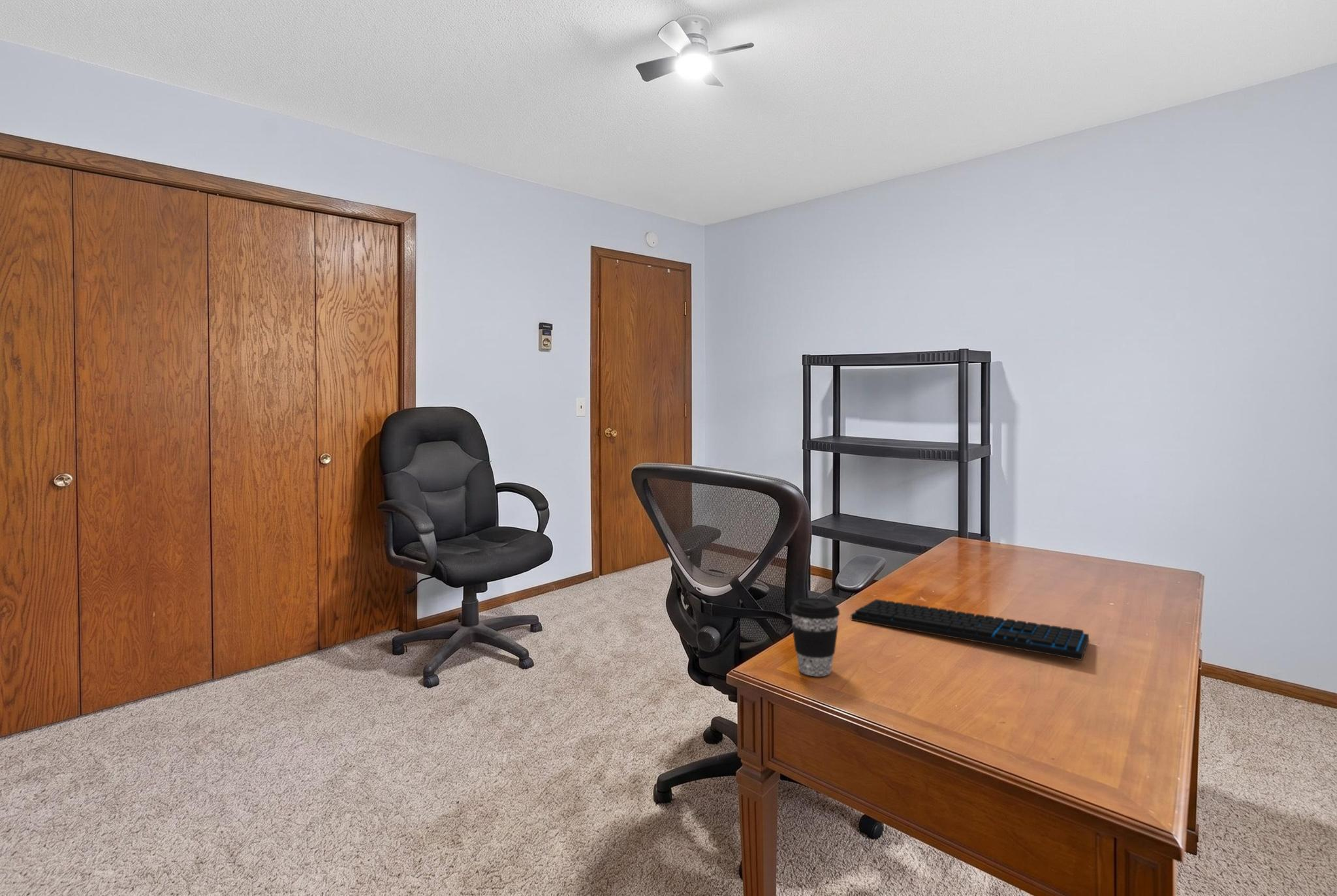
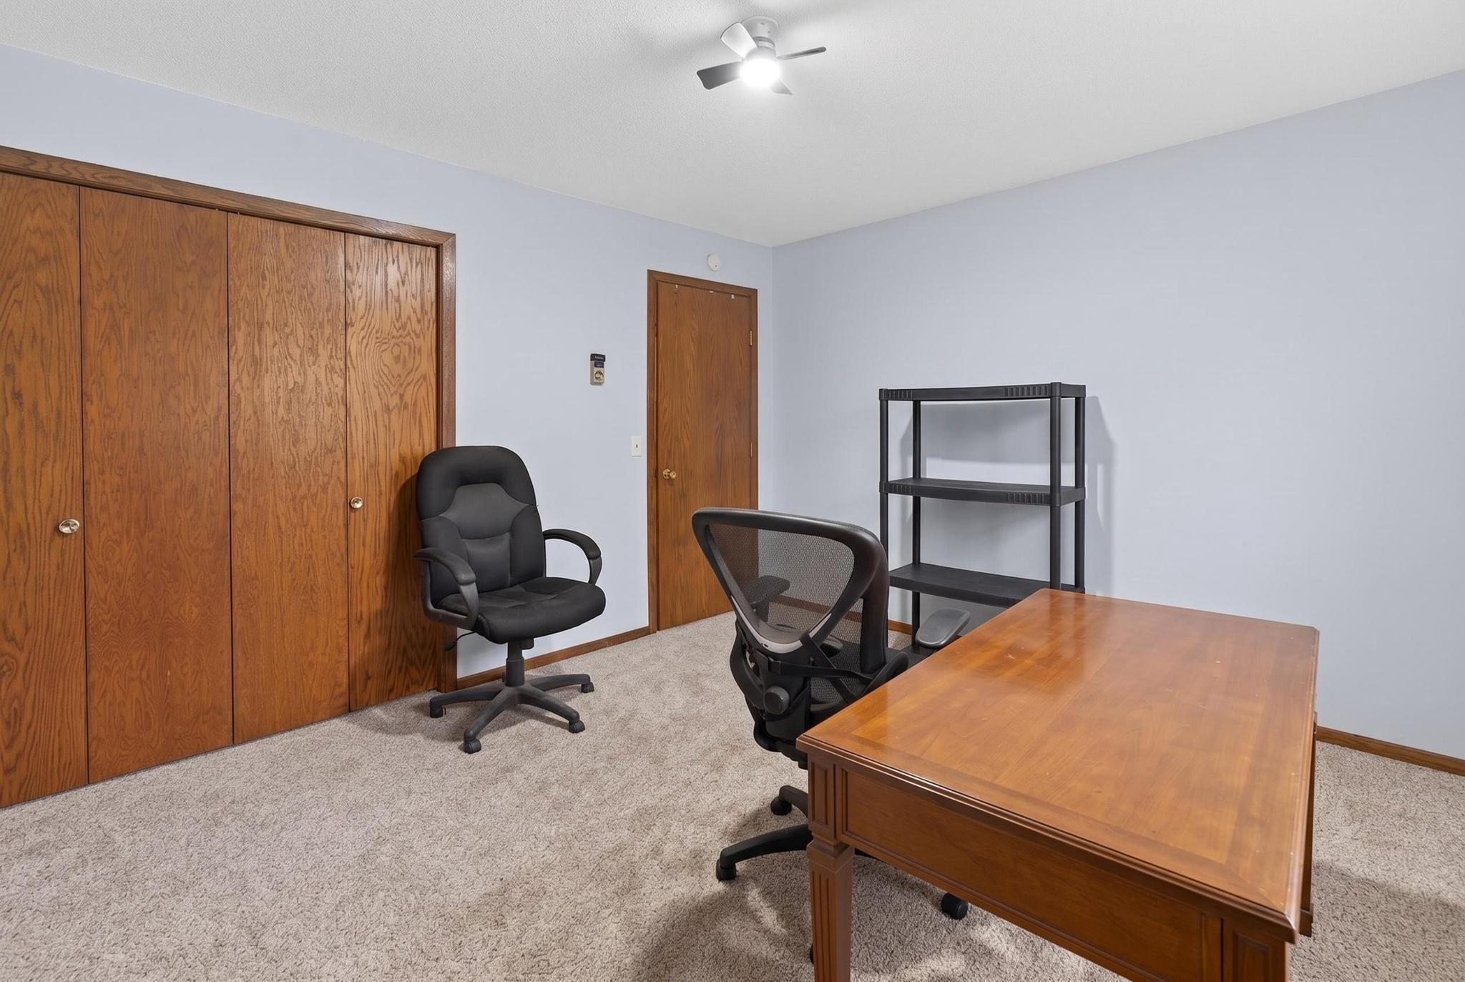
- keyboard (964, 623)
- coffee cup (815, 636)
